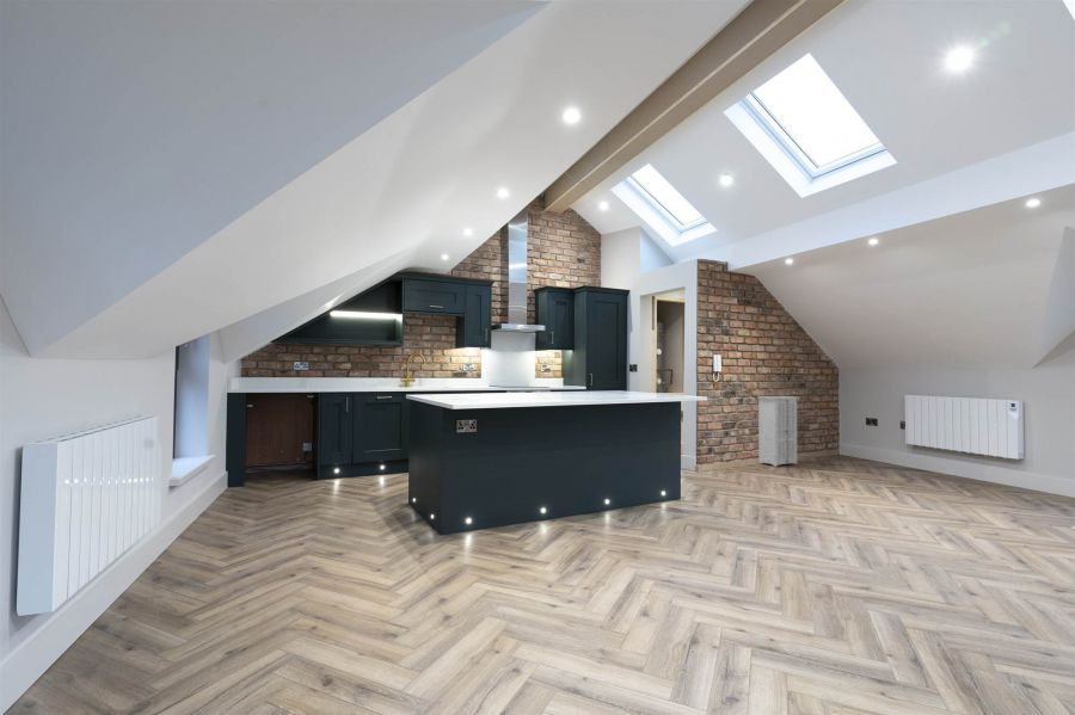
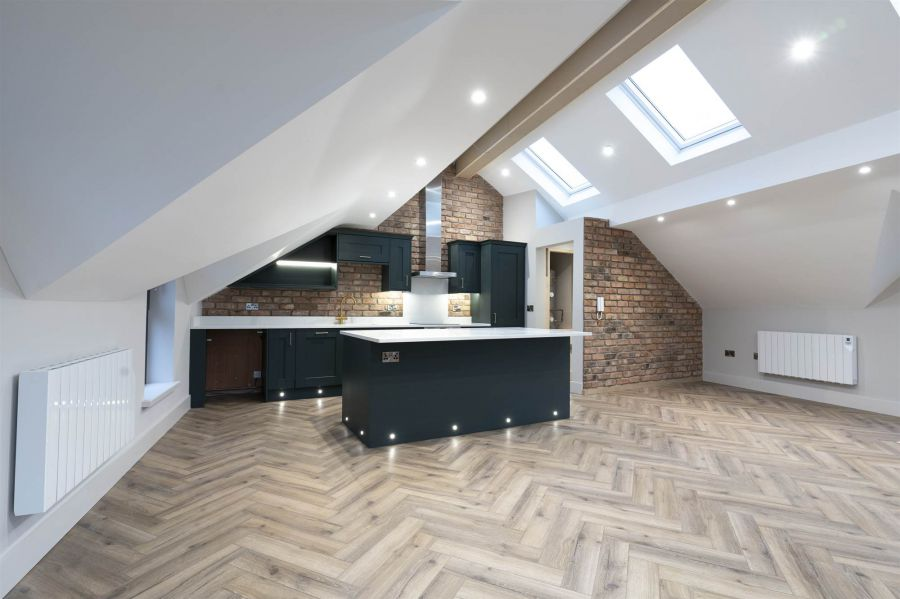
- storage cabinet (778, 429)
